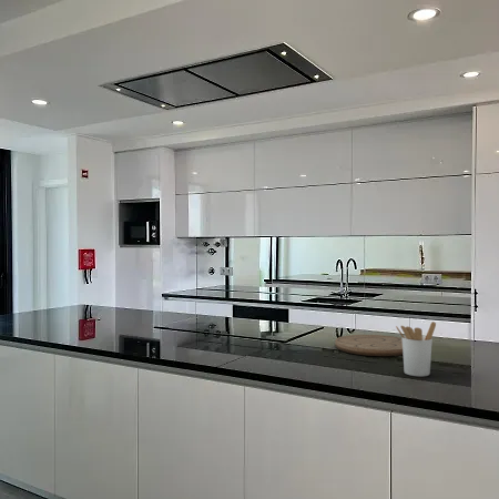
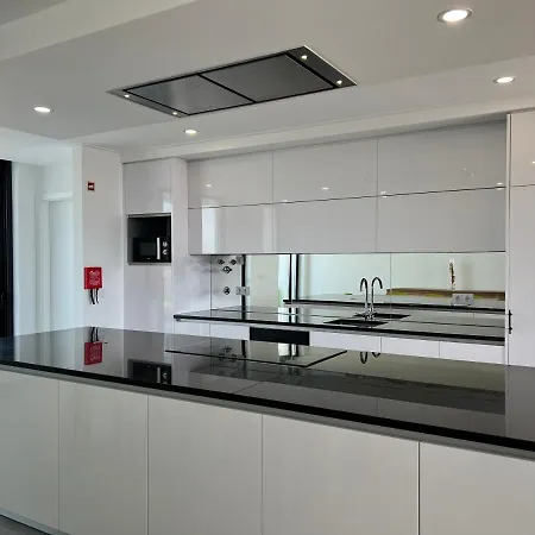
- cutting board (374, 344)
- utensil holder (415, 347)
